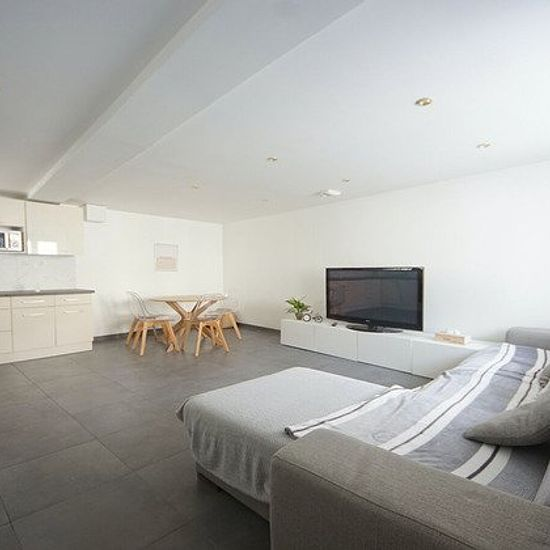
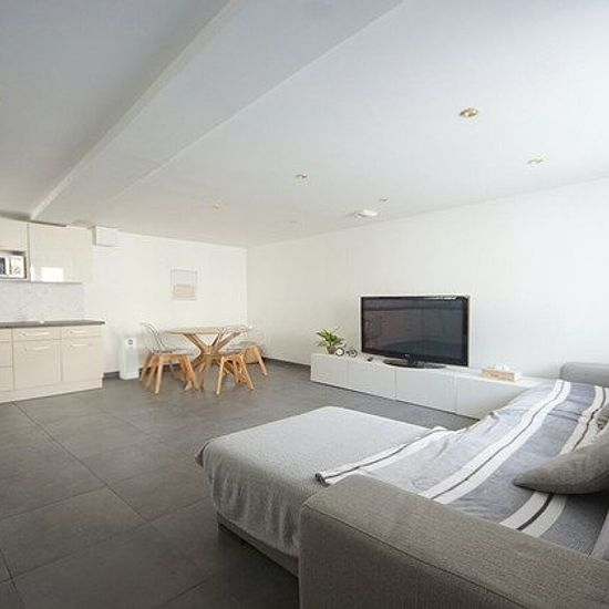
+ air purifier (127, 357)
